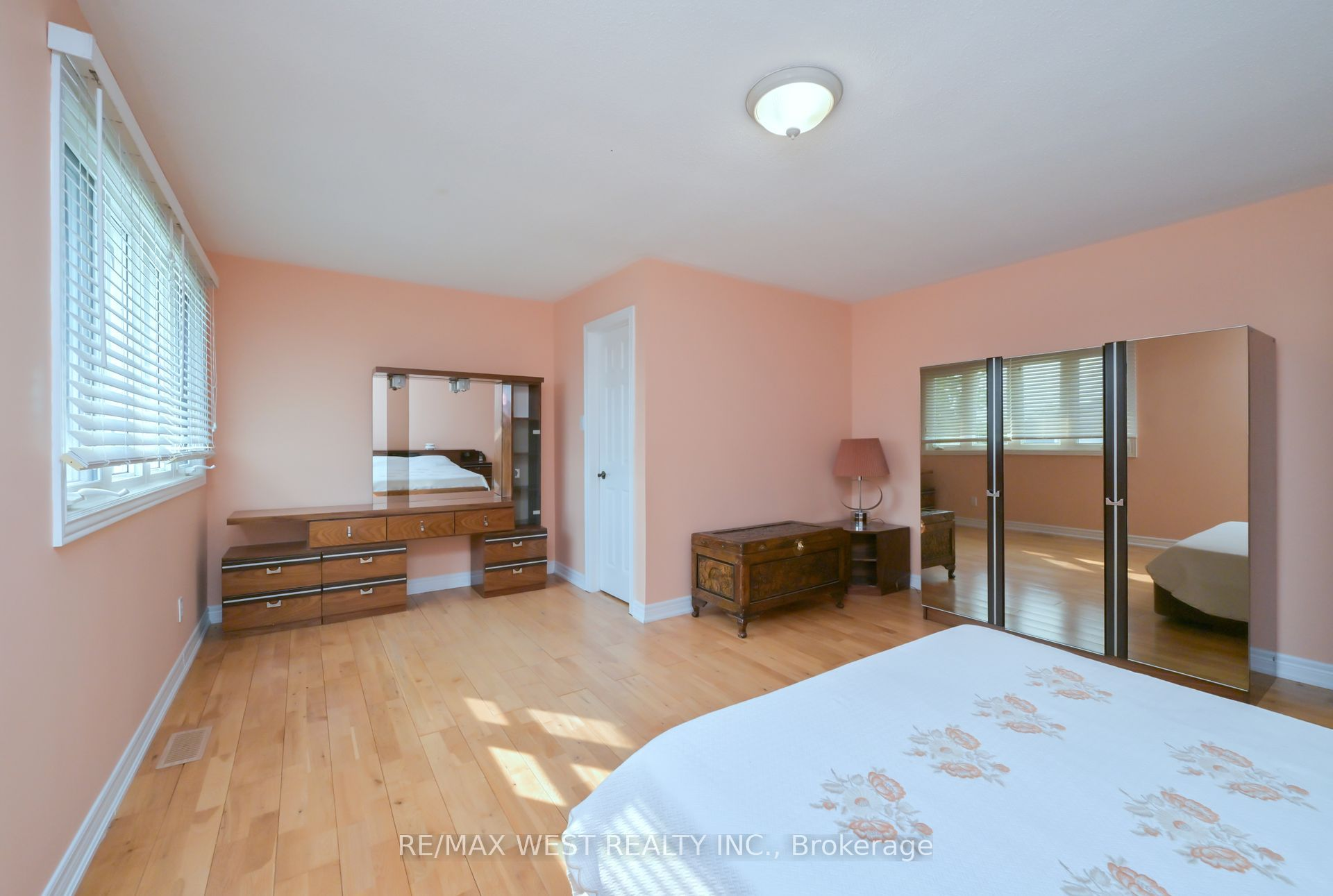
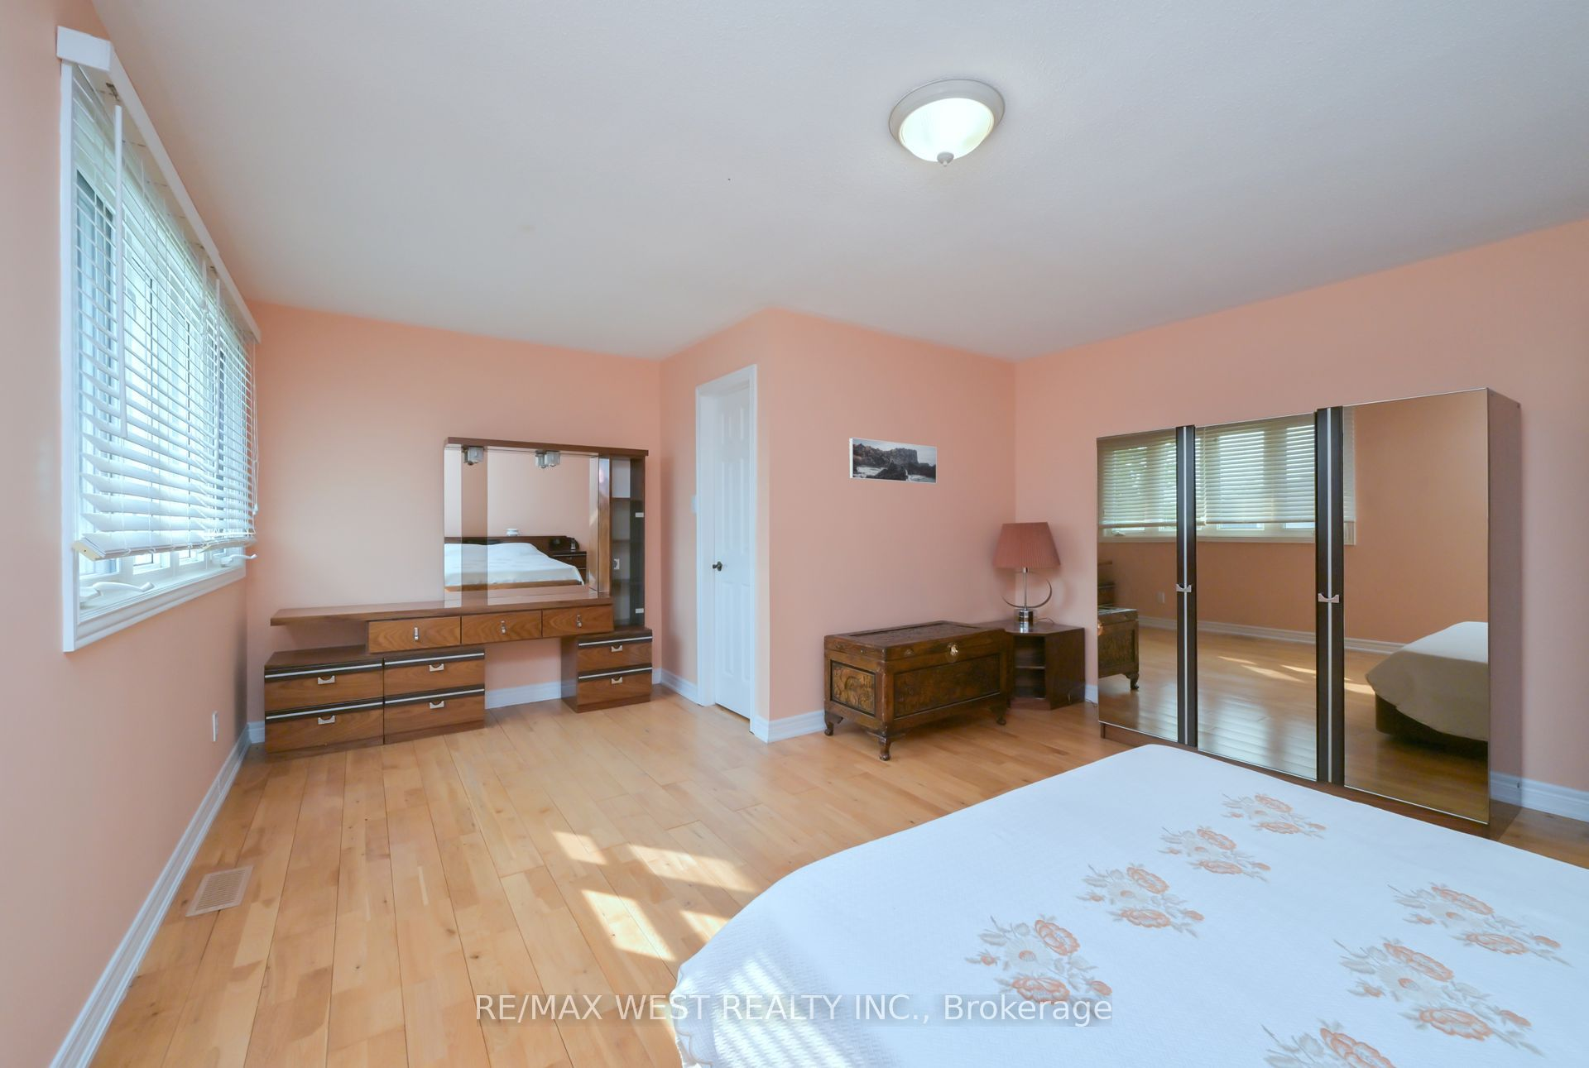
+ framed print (895, 461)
